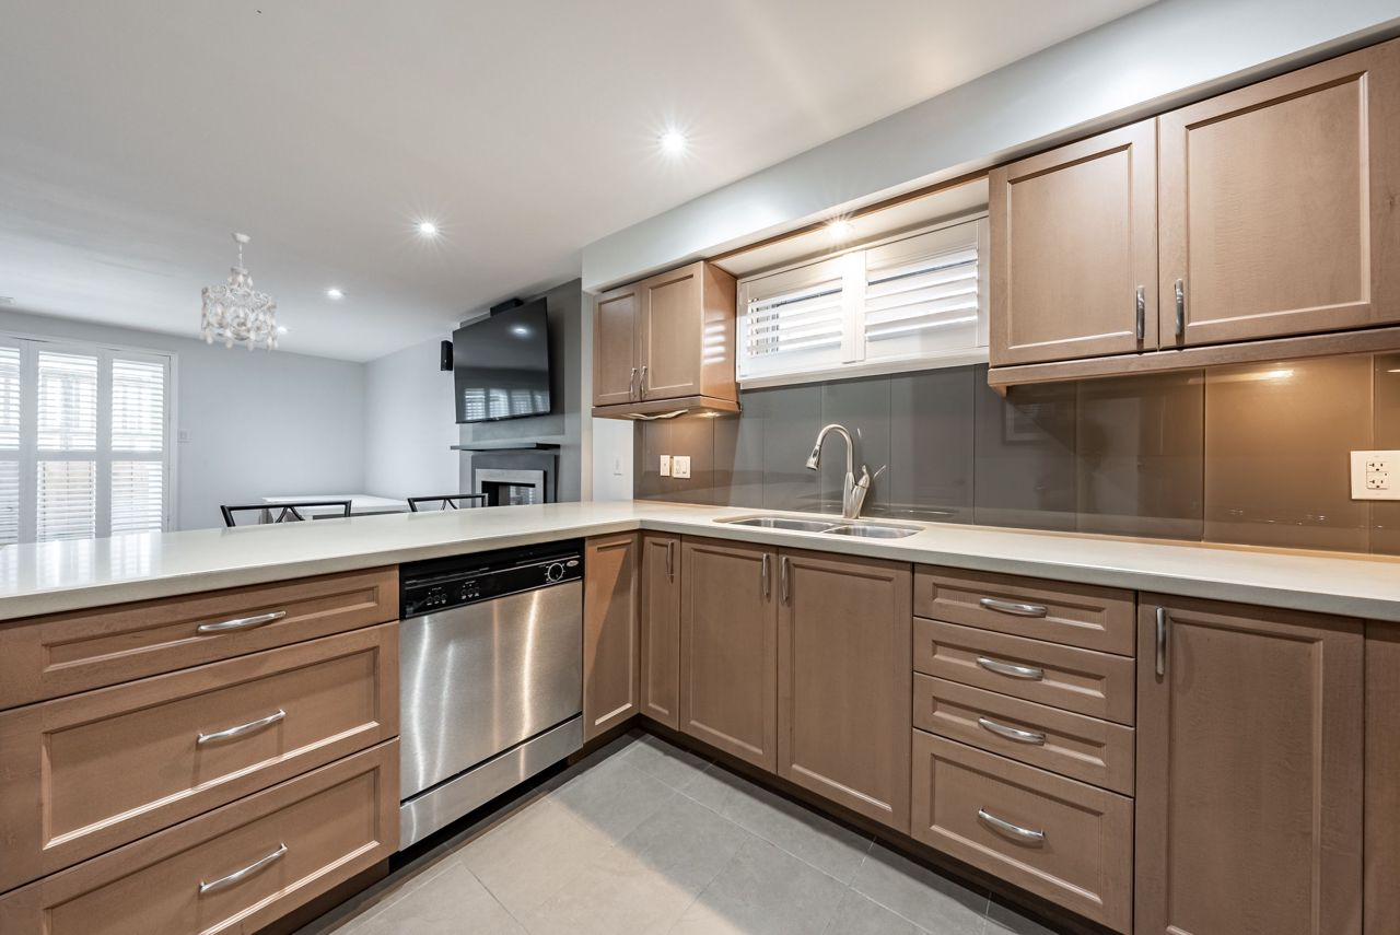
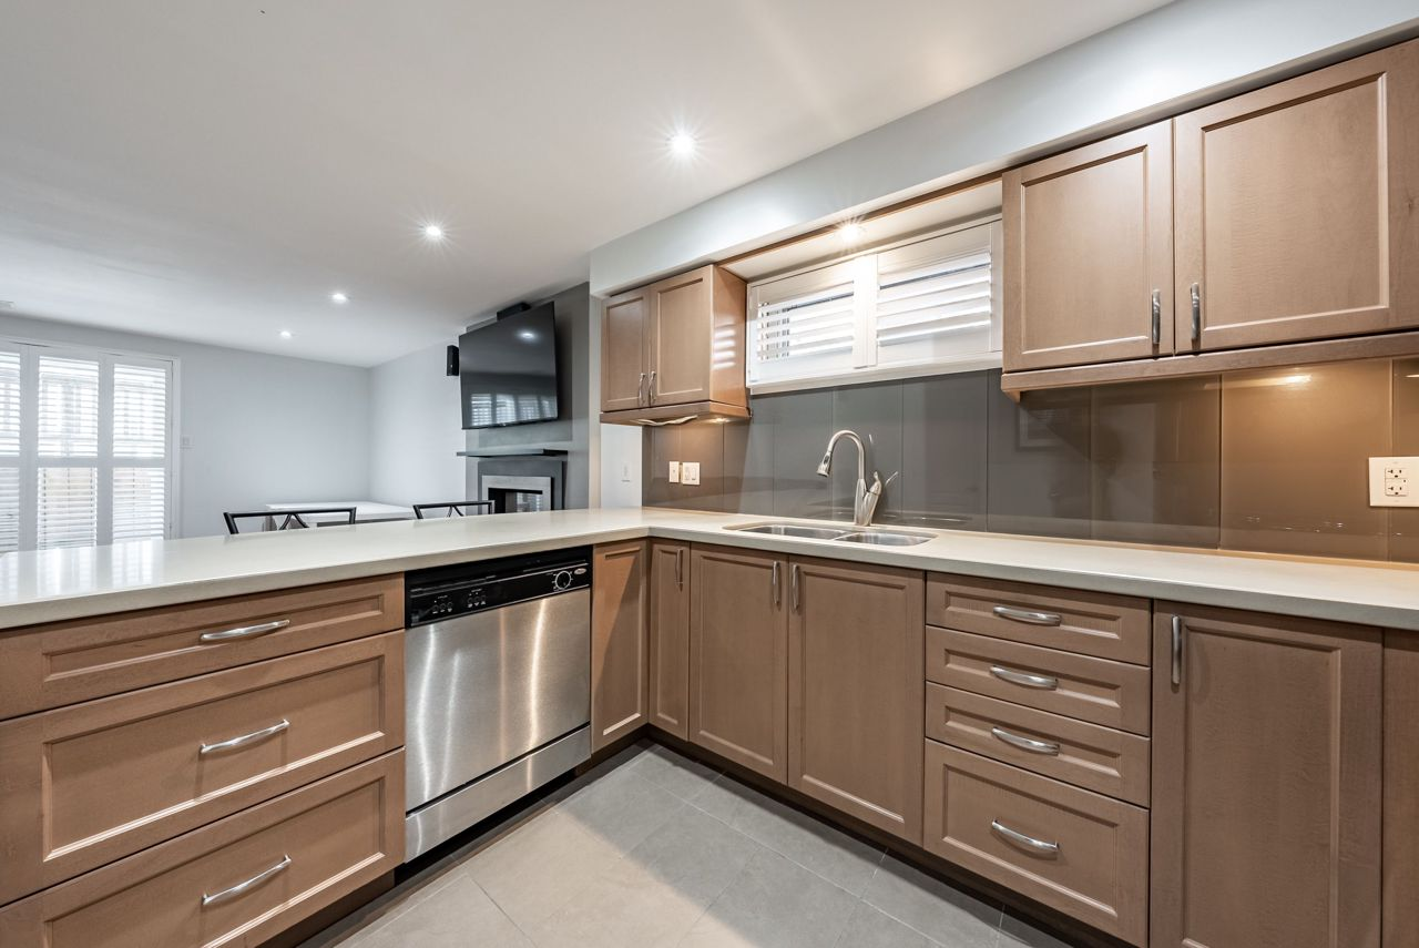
- chandelier (241, 291)
